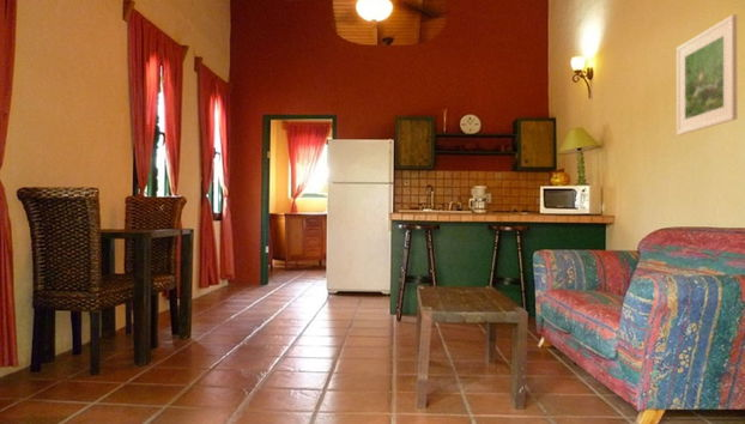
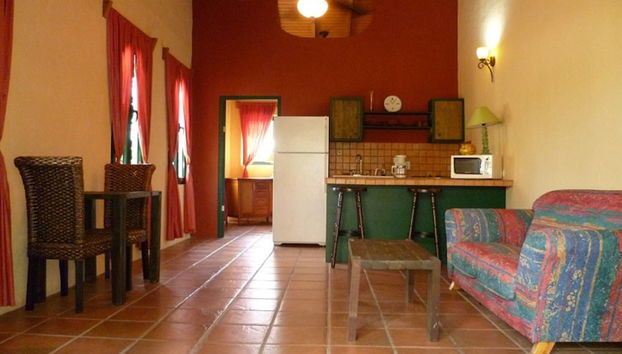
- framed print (703, 79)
